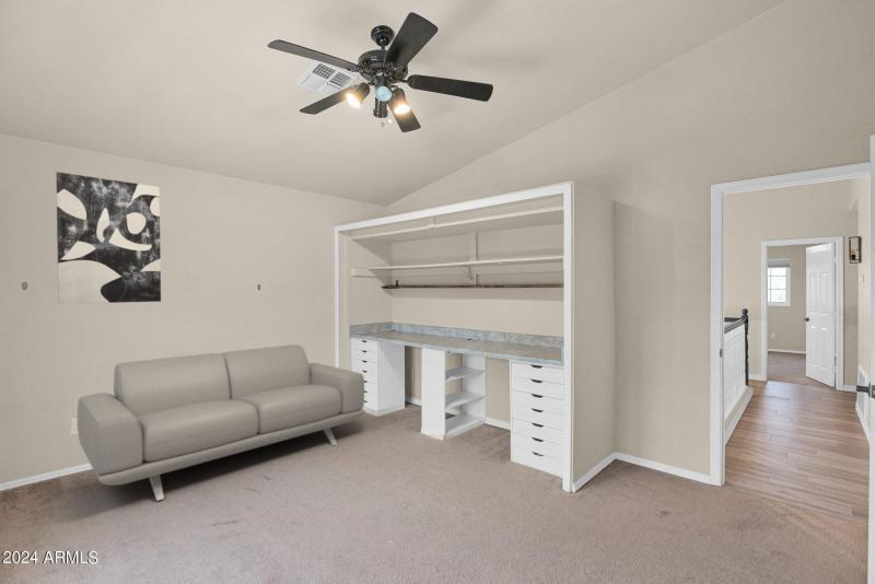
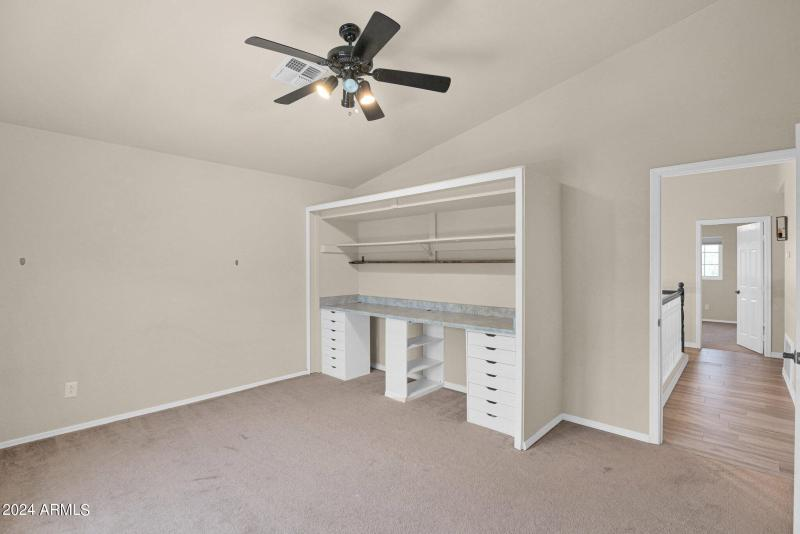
- sofa (237, 405)
- wall art (112, 241)
